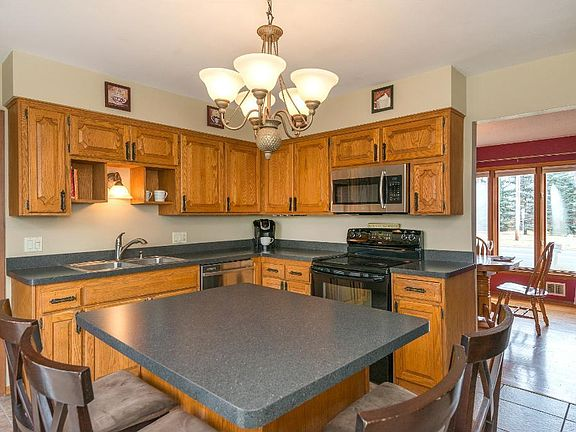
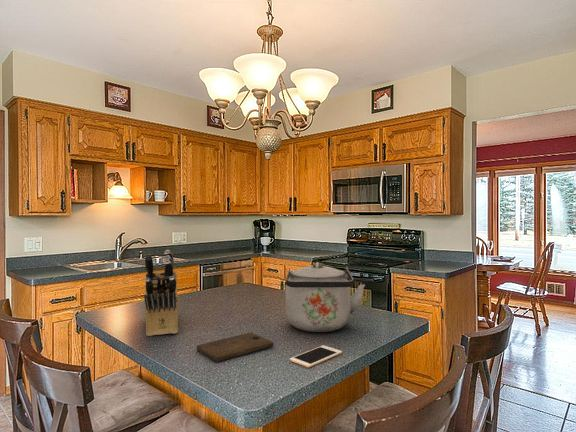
+ cutting board (235, 345)
+ cell phone (316, 355)
+ kettle (325, 294)
+ knife block (162, 288)
